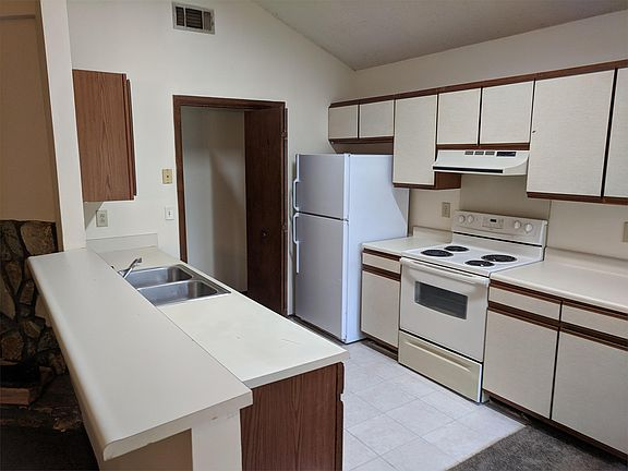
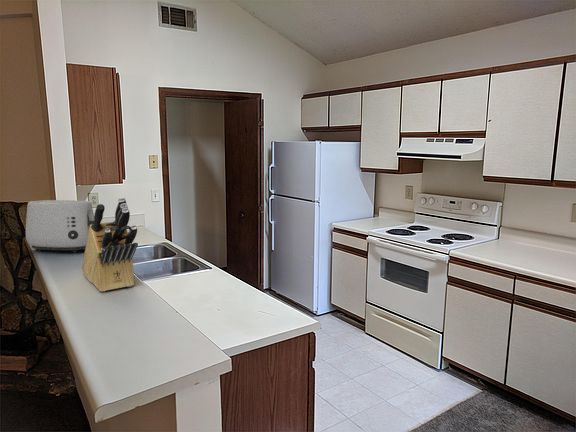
+ toaster (61, 226)
+ knife block (107, 240)
